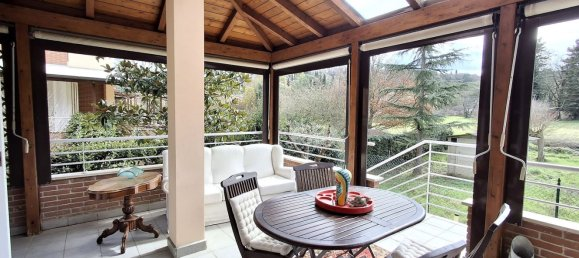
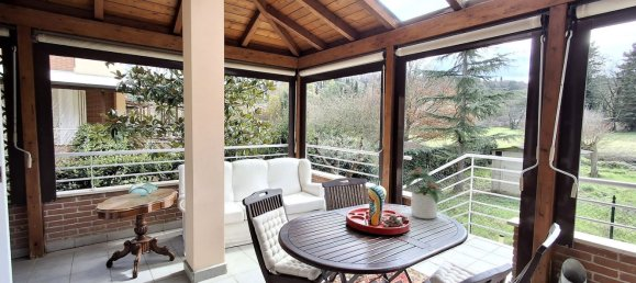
+ potted plant (420, 191)
